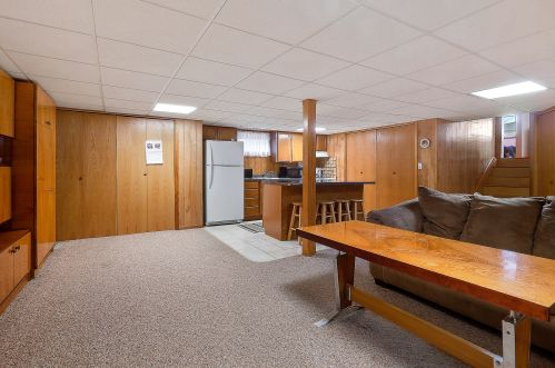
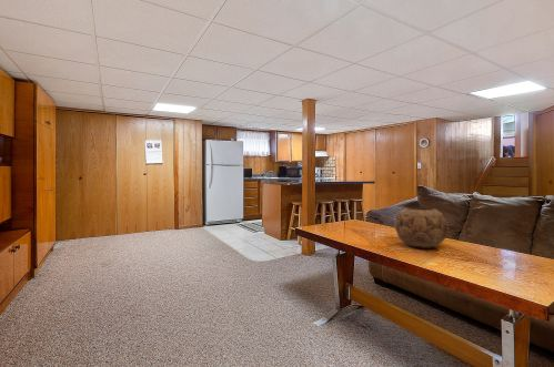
+ decorative bowl (420, 226)
